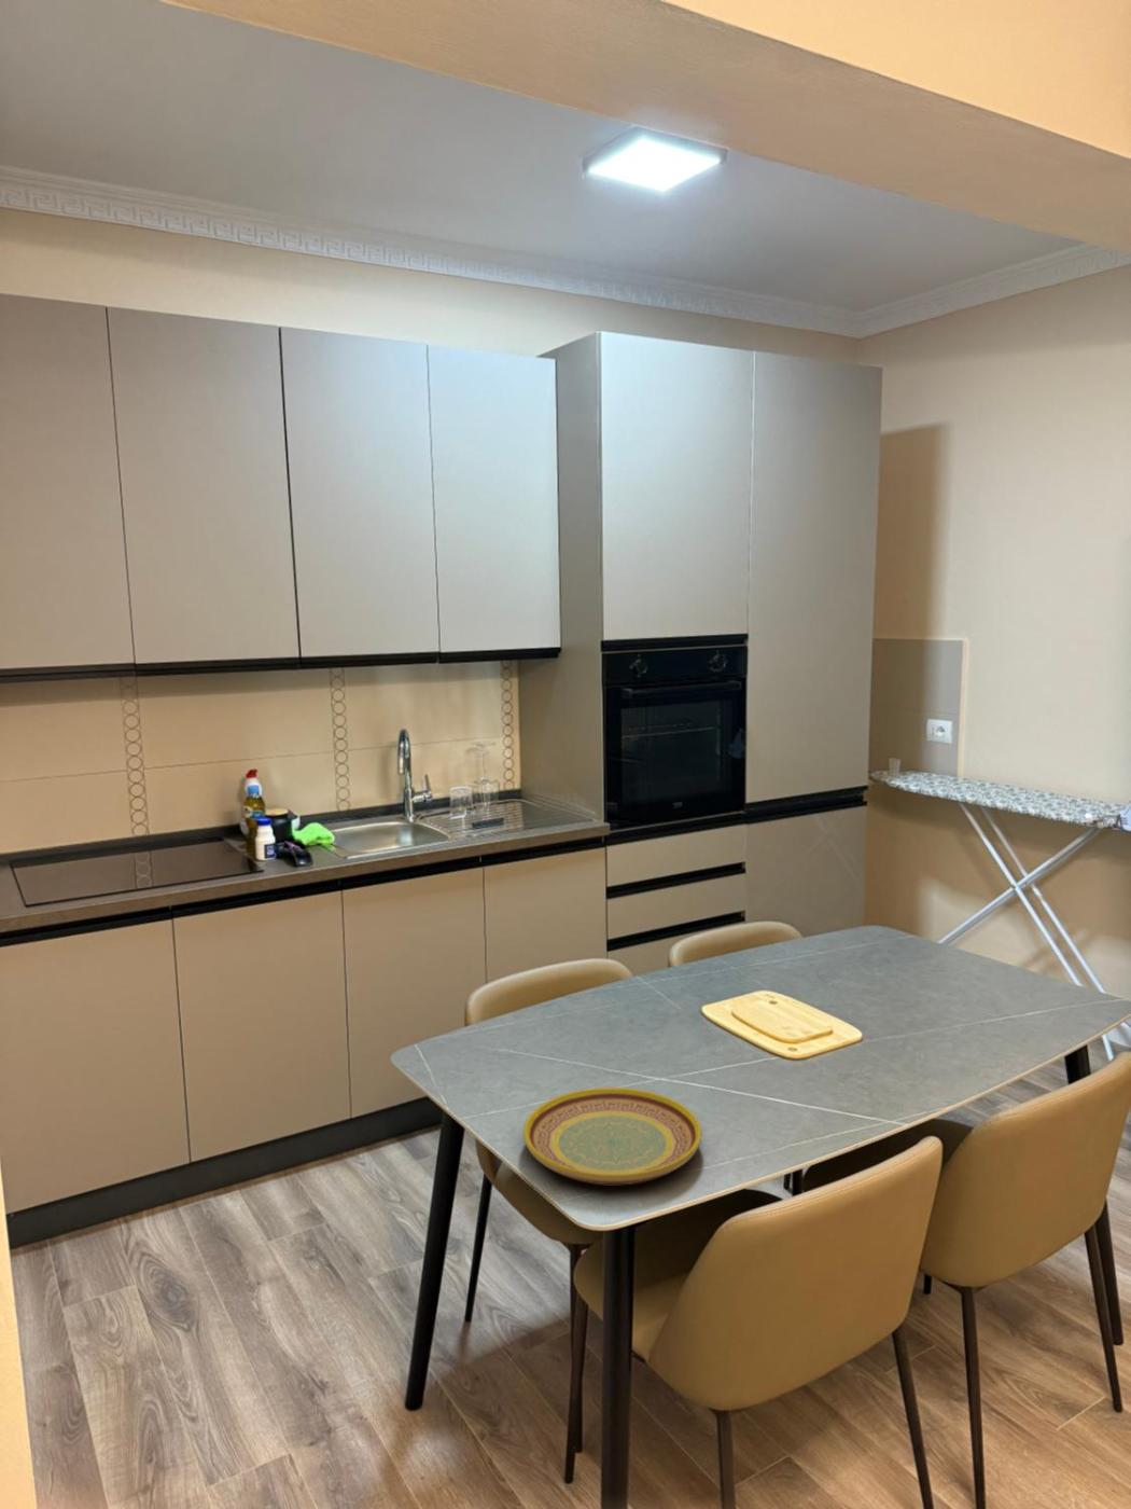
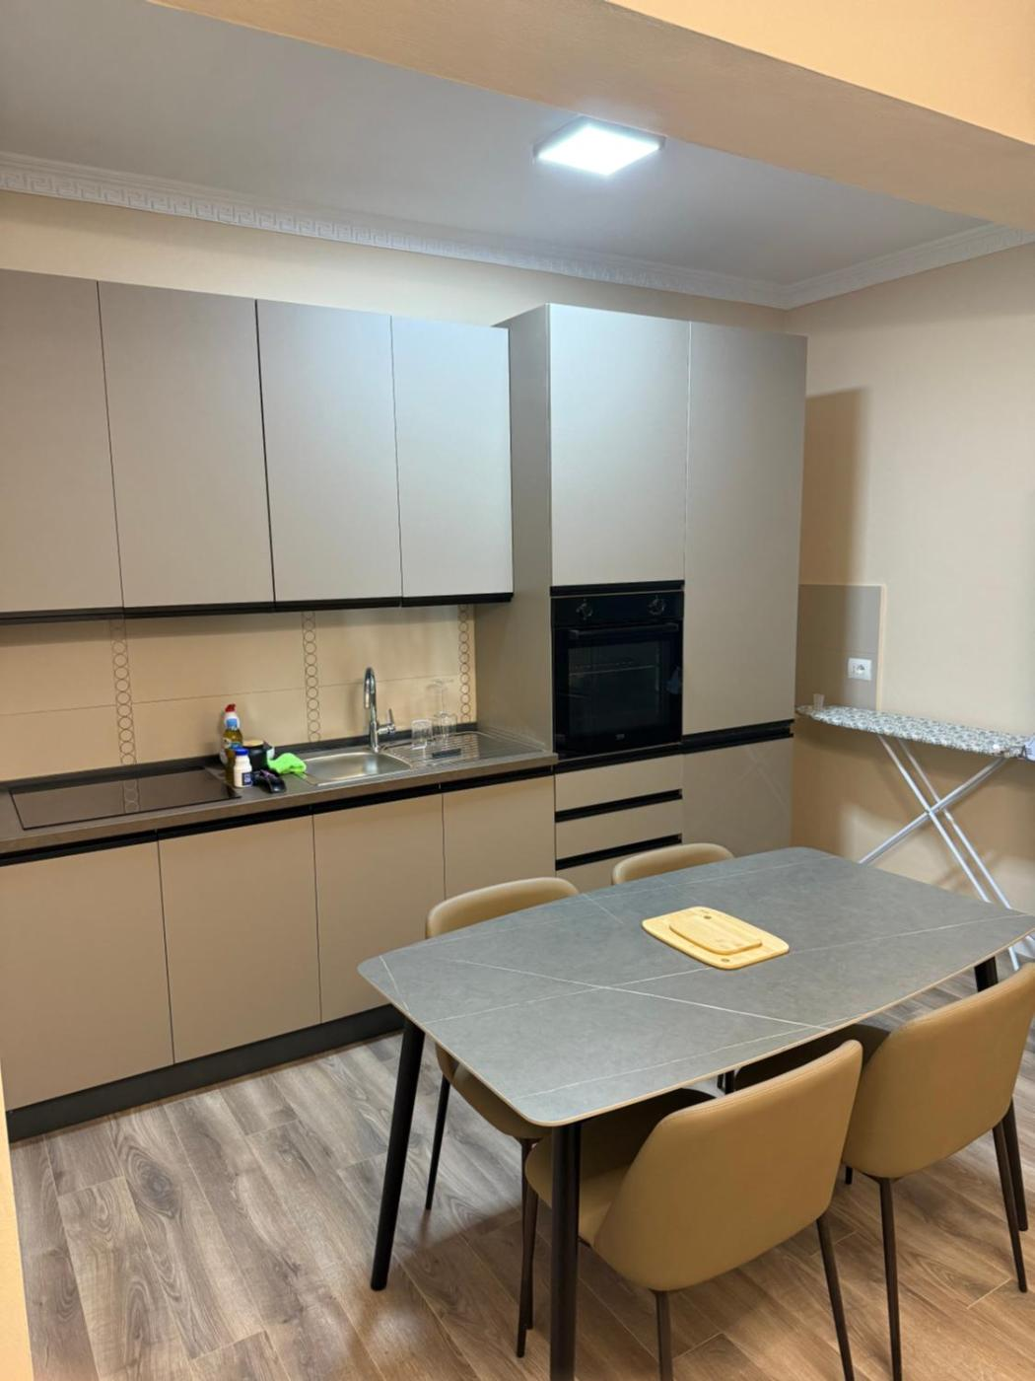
- plate (612, 1138)
